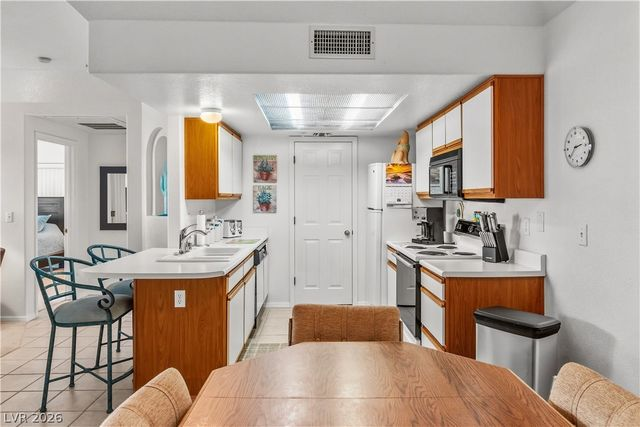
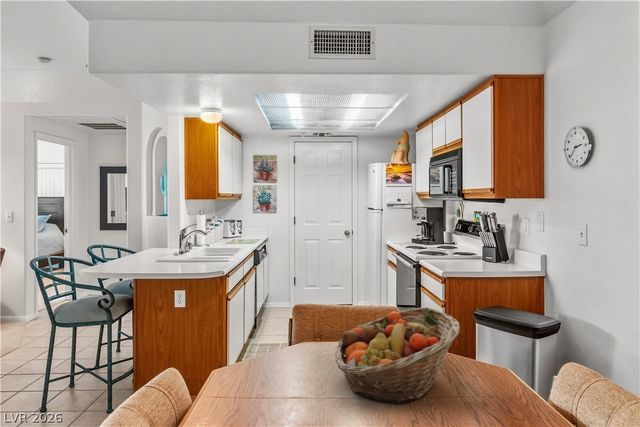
+ fruit basket (394, 347)
